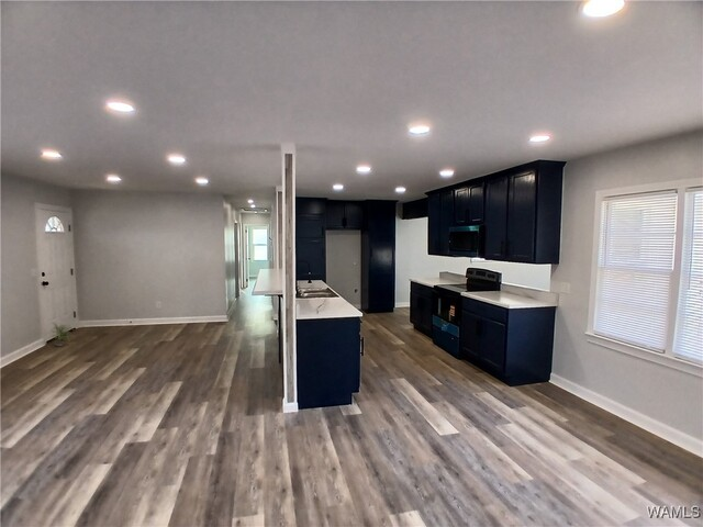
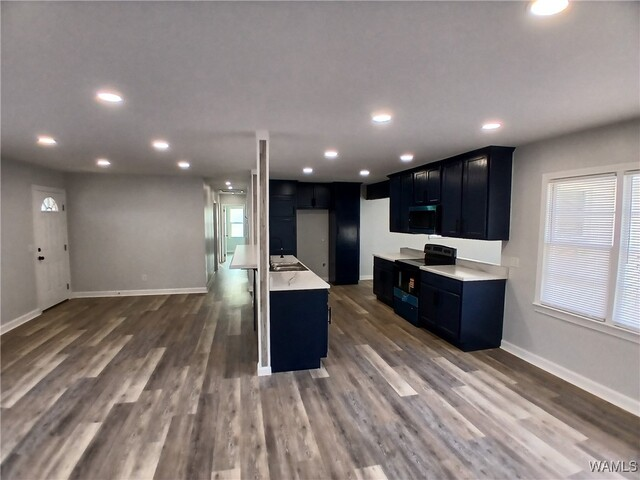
- potted plant (59, 333)
